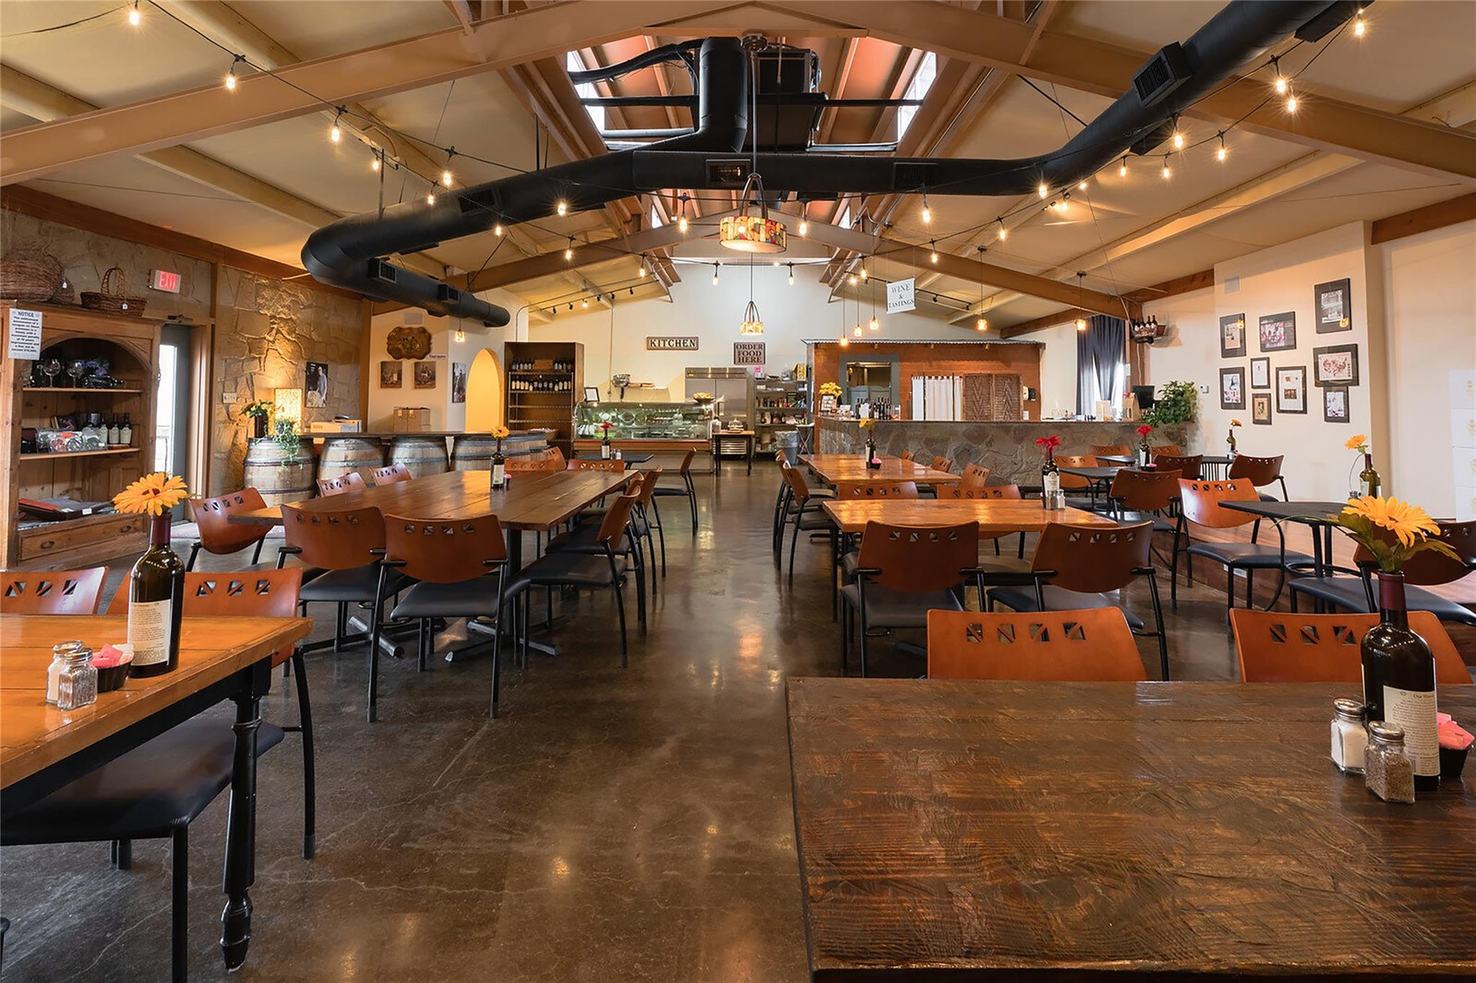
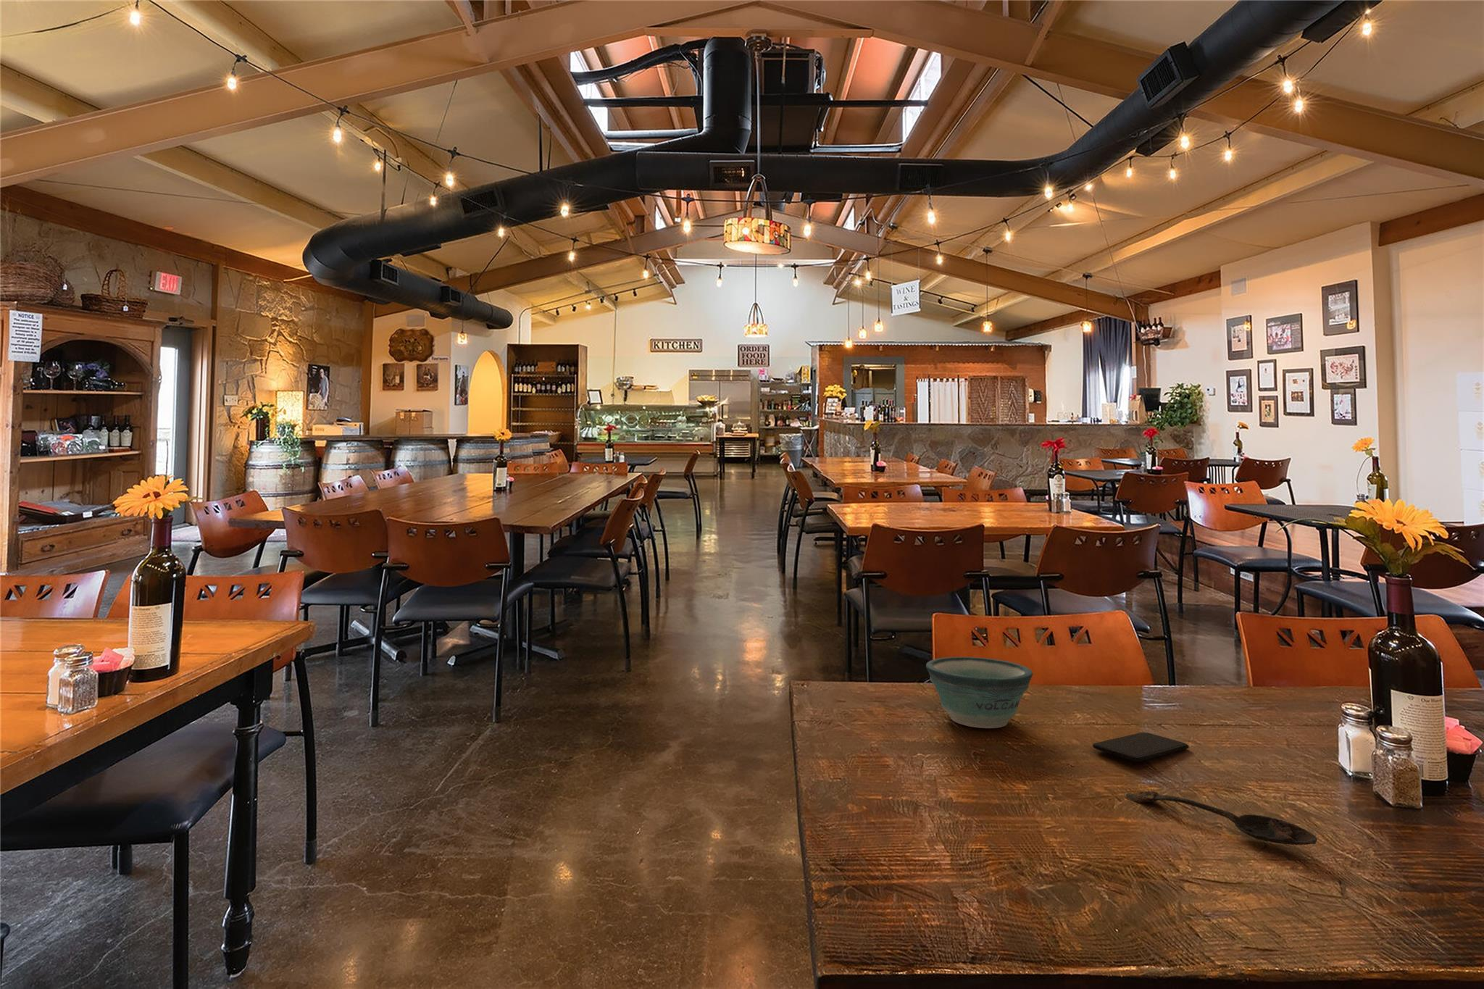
+ smartphone (1141, 745)
+ spoon (1213, 812)
+ bowl (979, 693)
